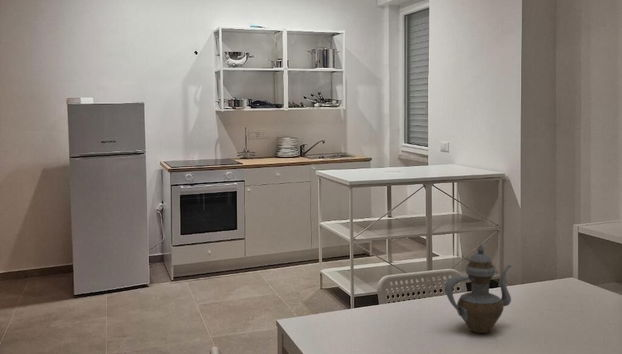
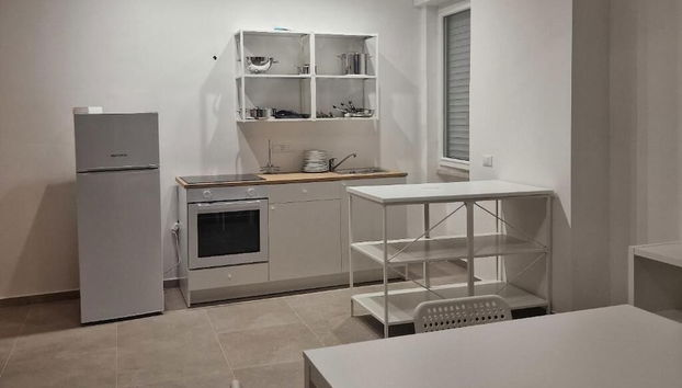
- teapot (478, 287)
